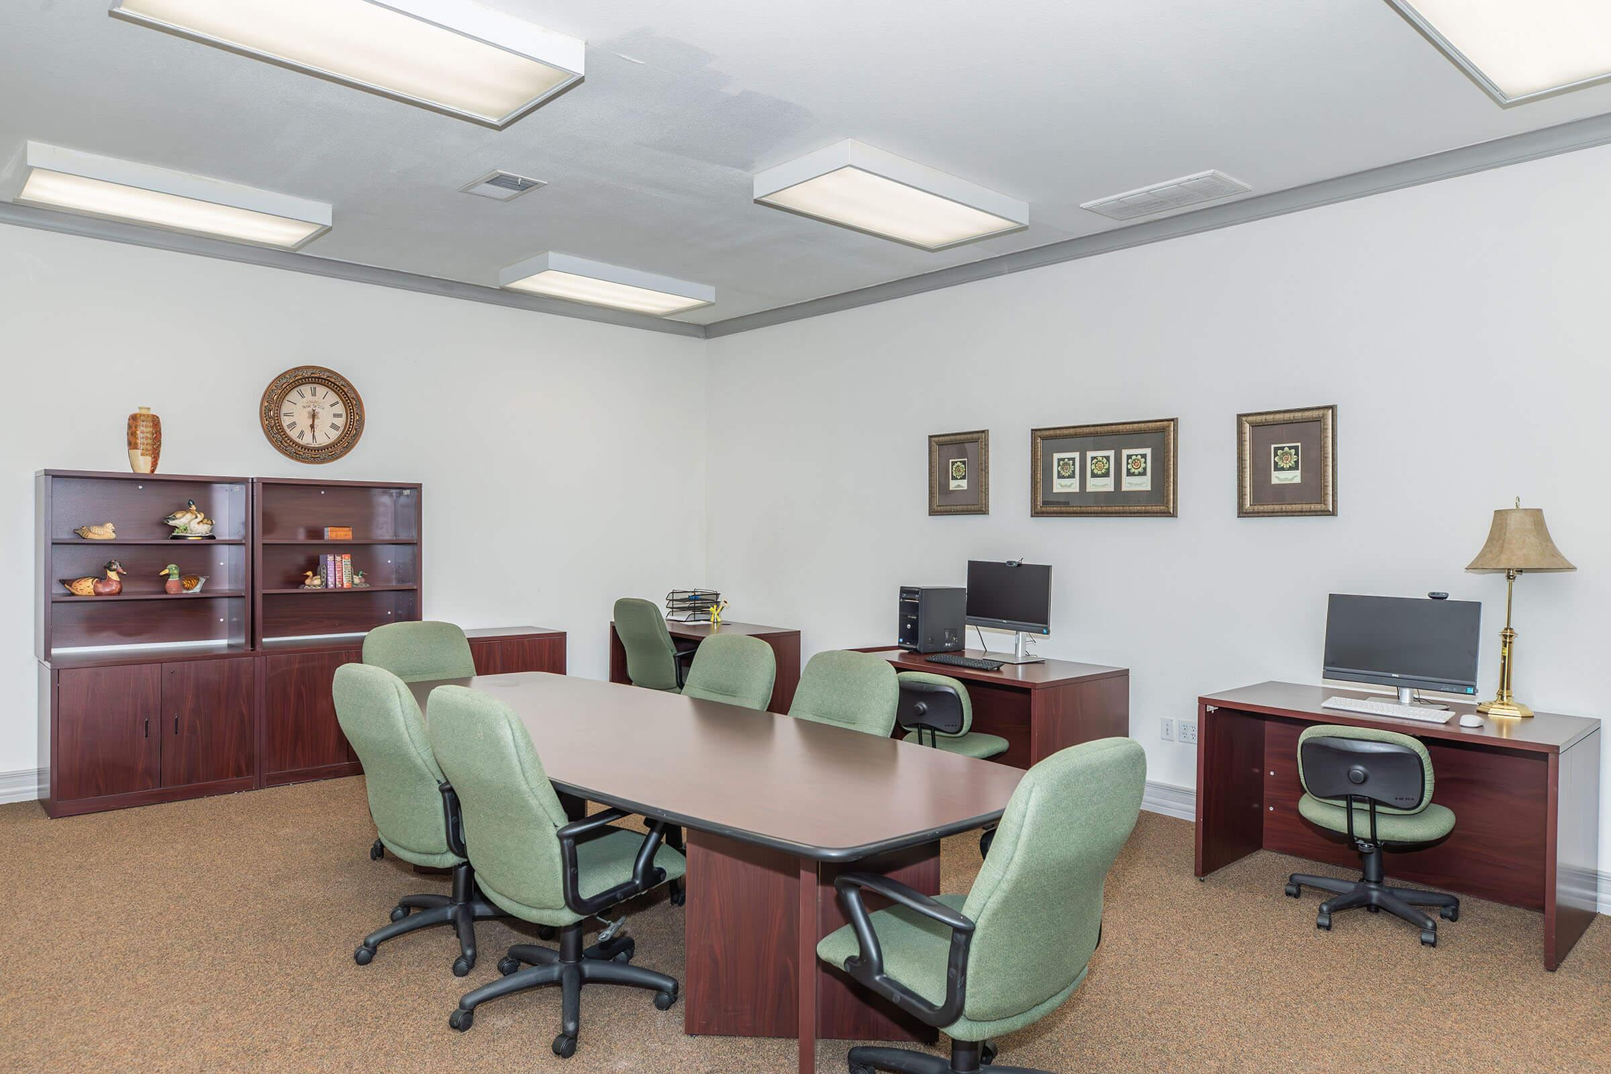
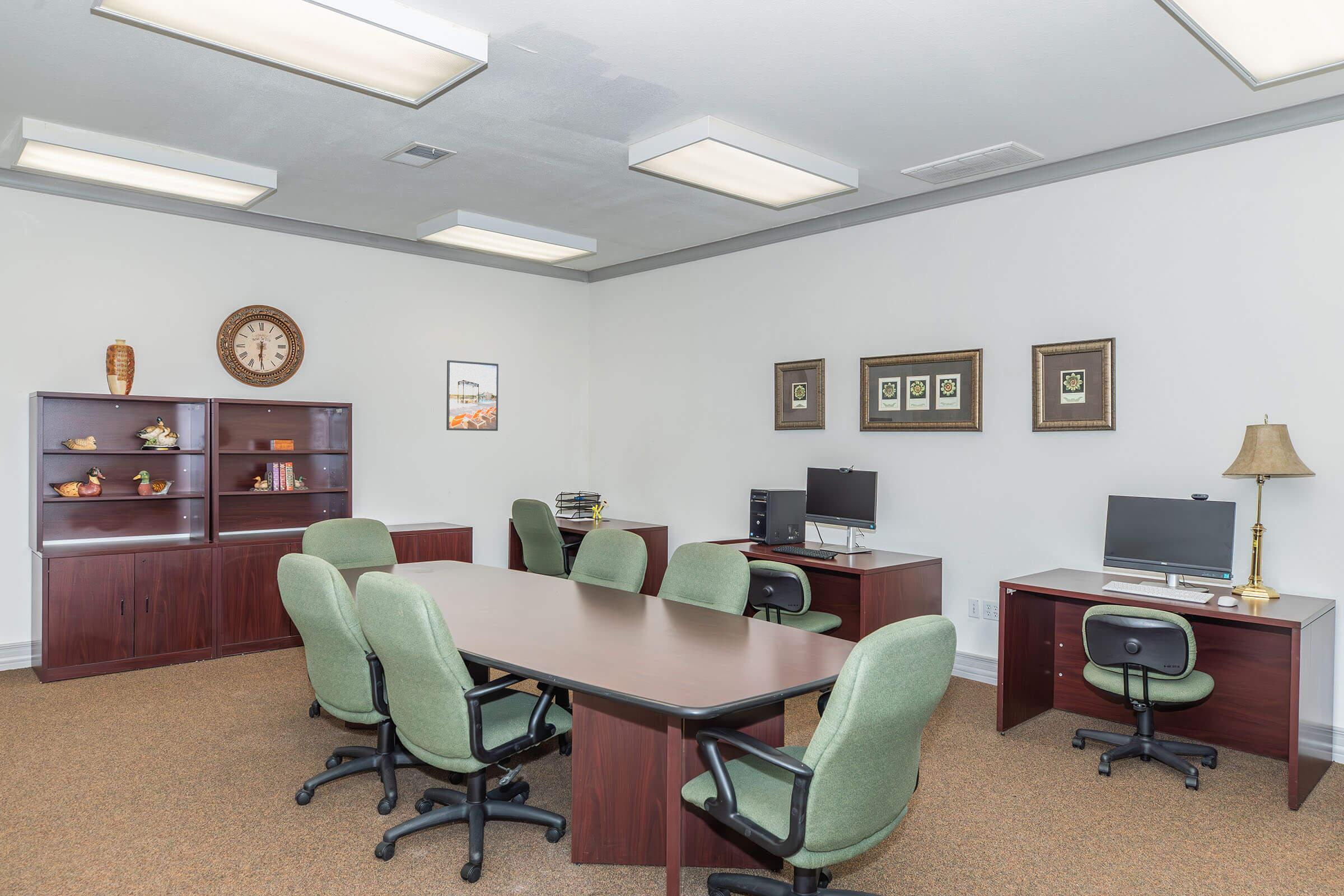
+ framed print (473, 396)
